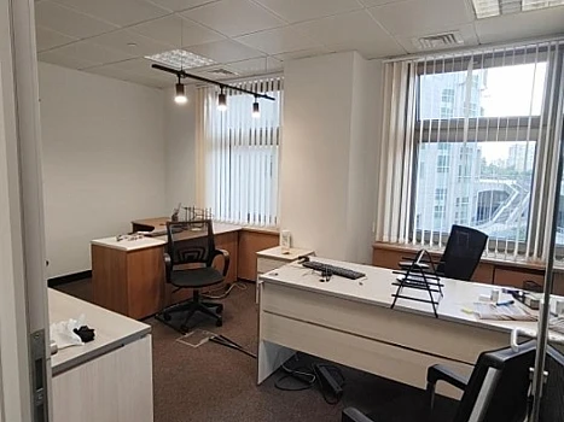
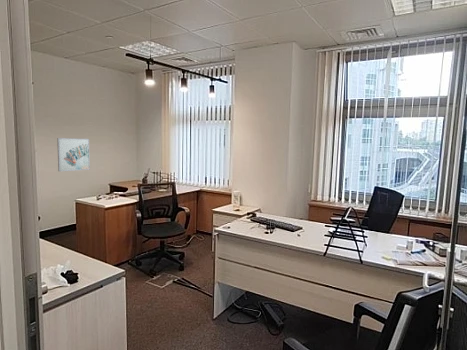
+ wall art (74, 154)
